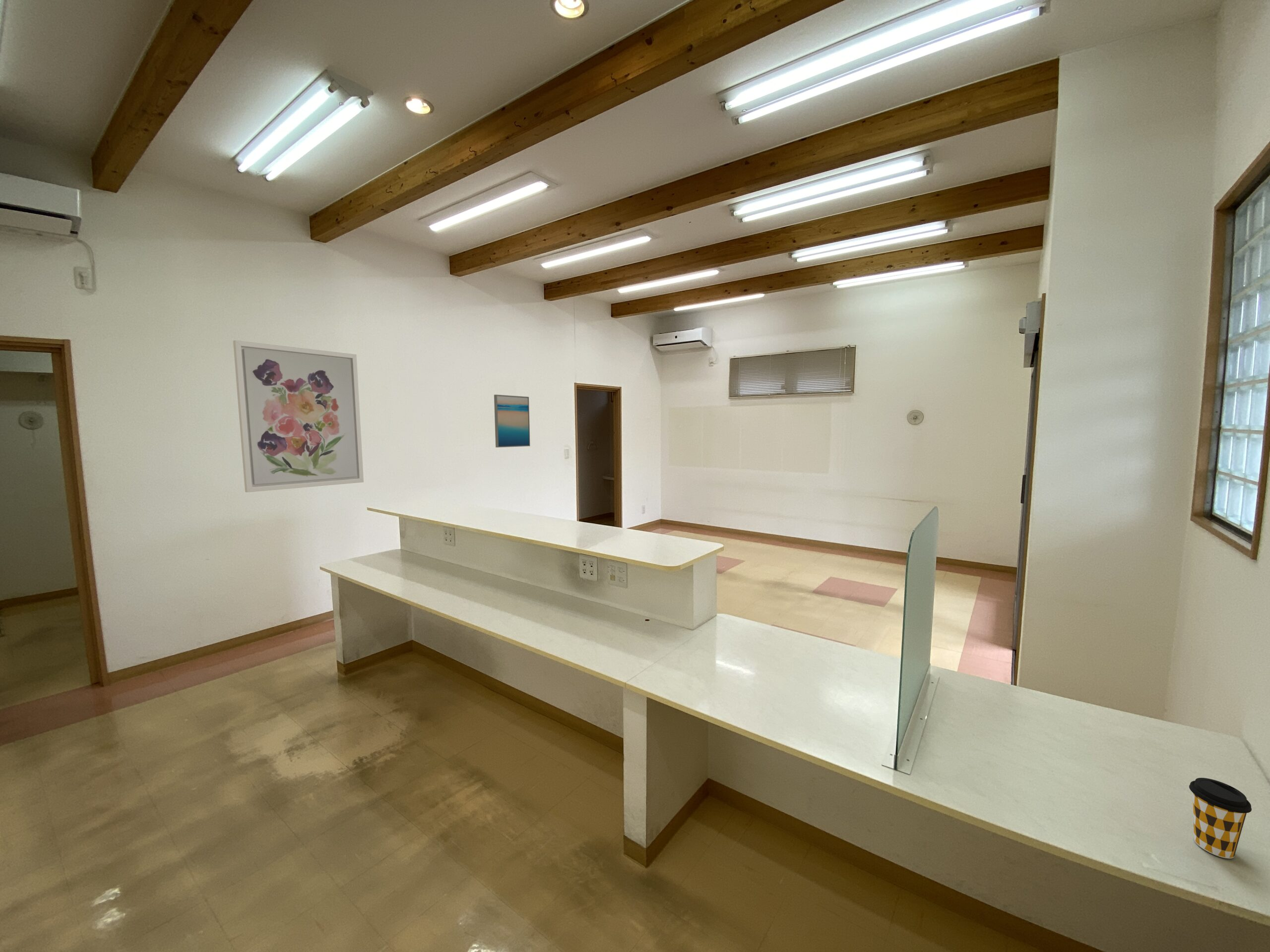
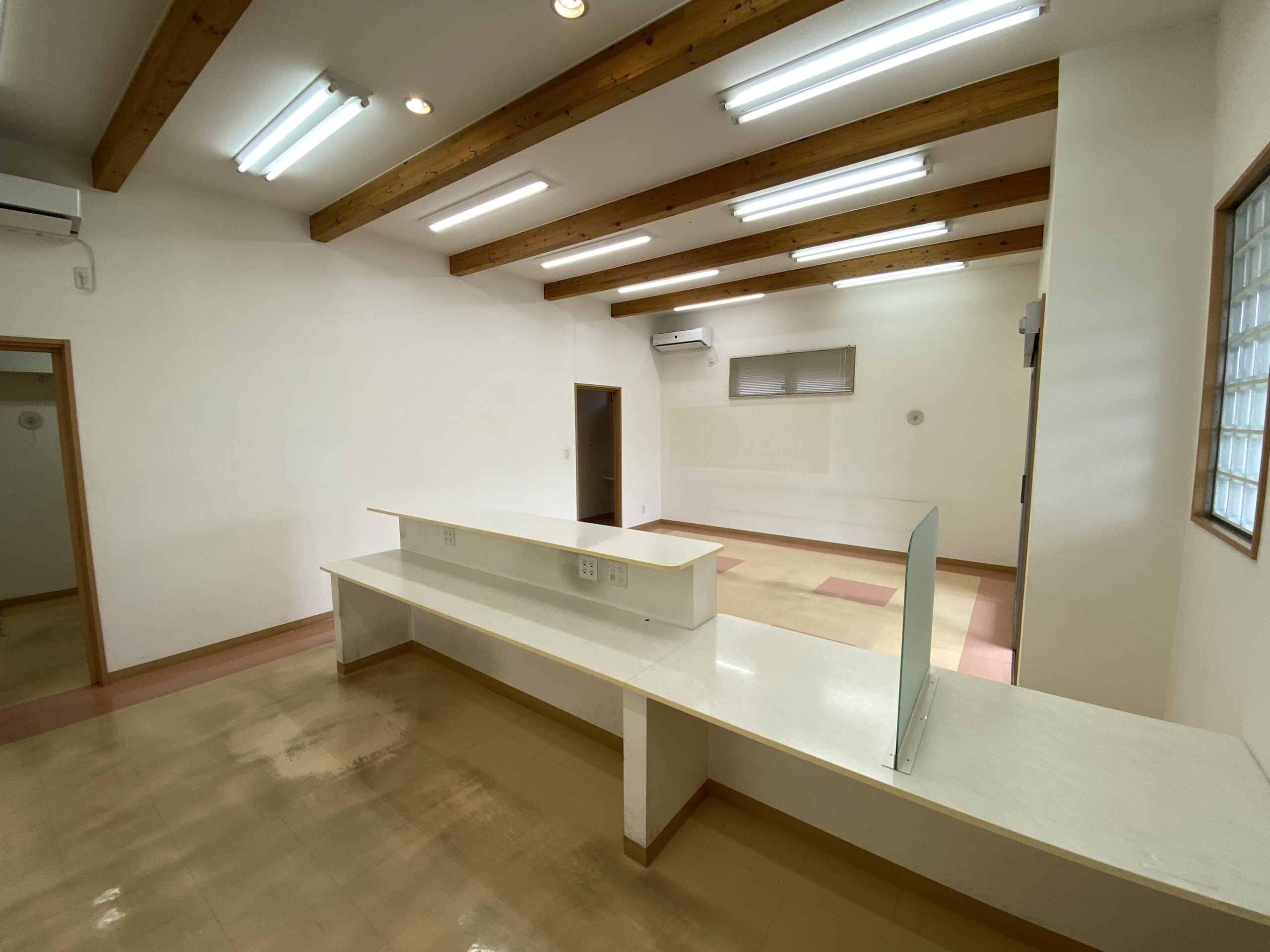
- wall art (512, 421)
- coffee cup (1217, 818)
- wall art (305, 418)
